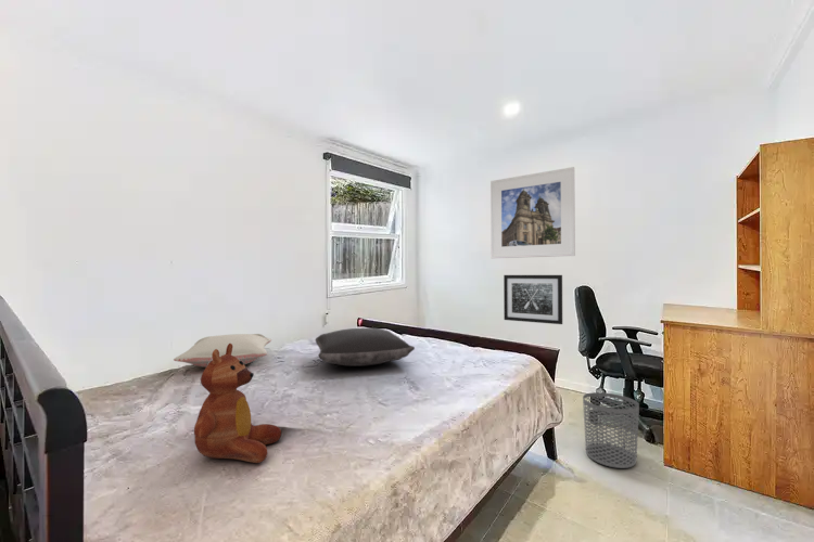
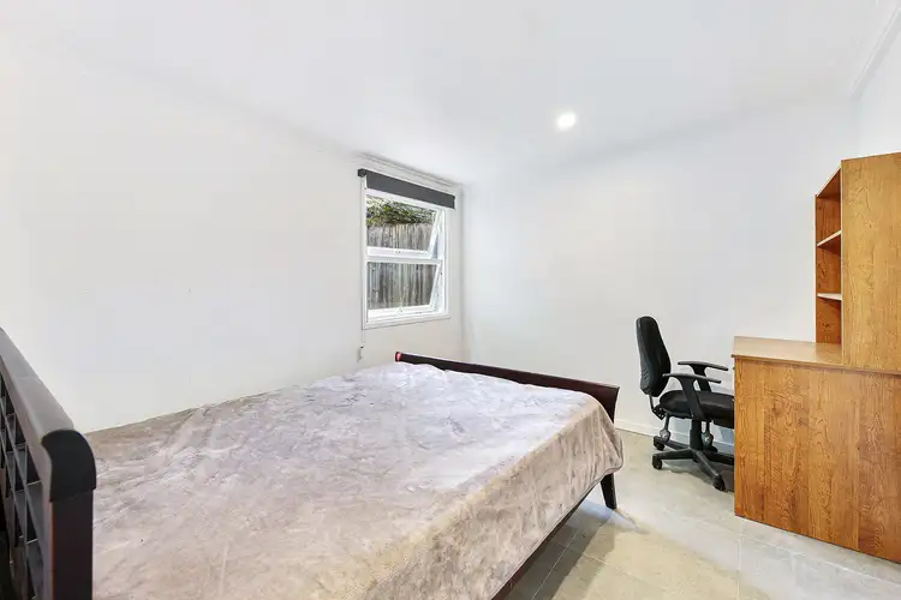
- pillow (226, 348)
- wall art (532, 298)
- waste bin (610, 428)
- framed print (530, 216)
- teddy bear (239, 399)
- pillow (360, 346)
